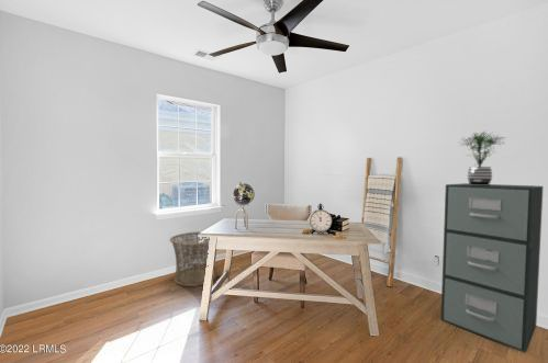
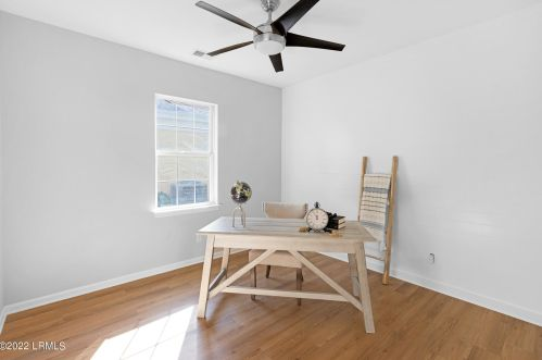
- potted plant (481, 157)
- basket (195, 257)
- filing cabinet (490, 254)
